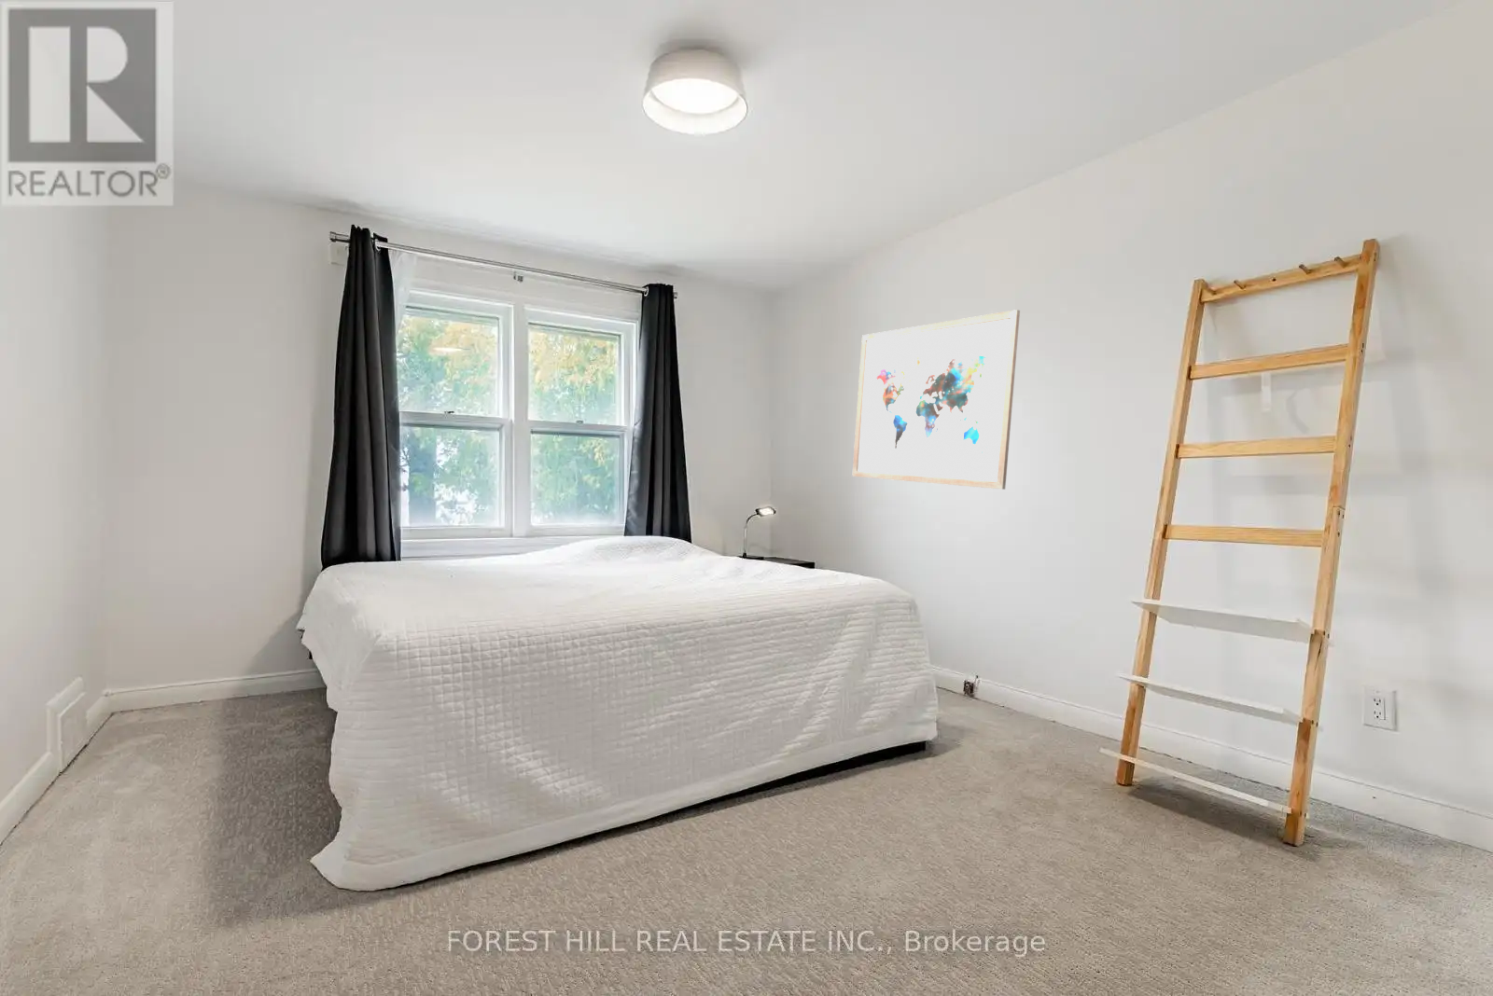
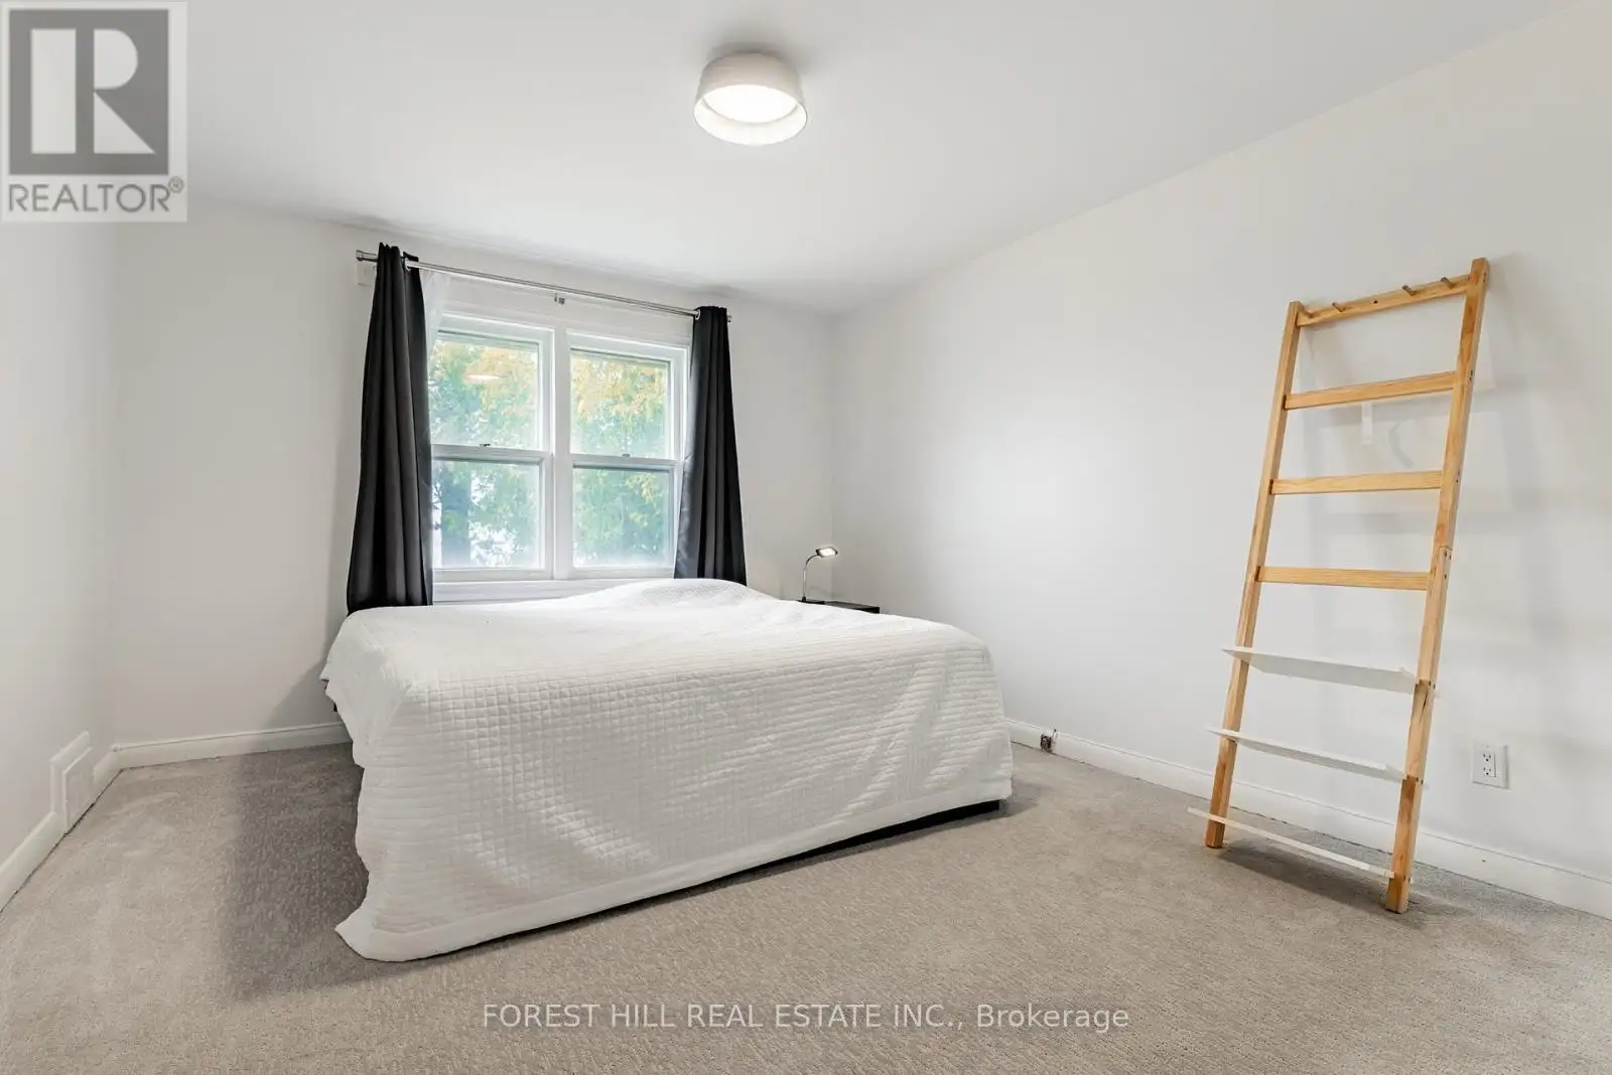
- wall art (926, 402)
